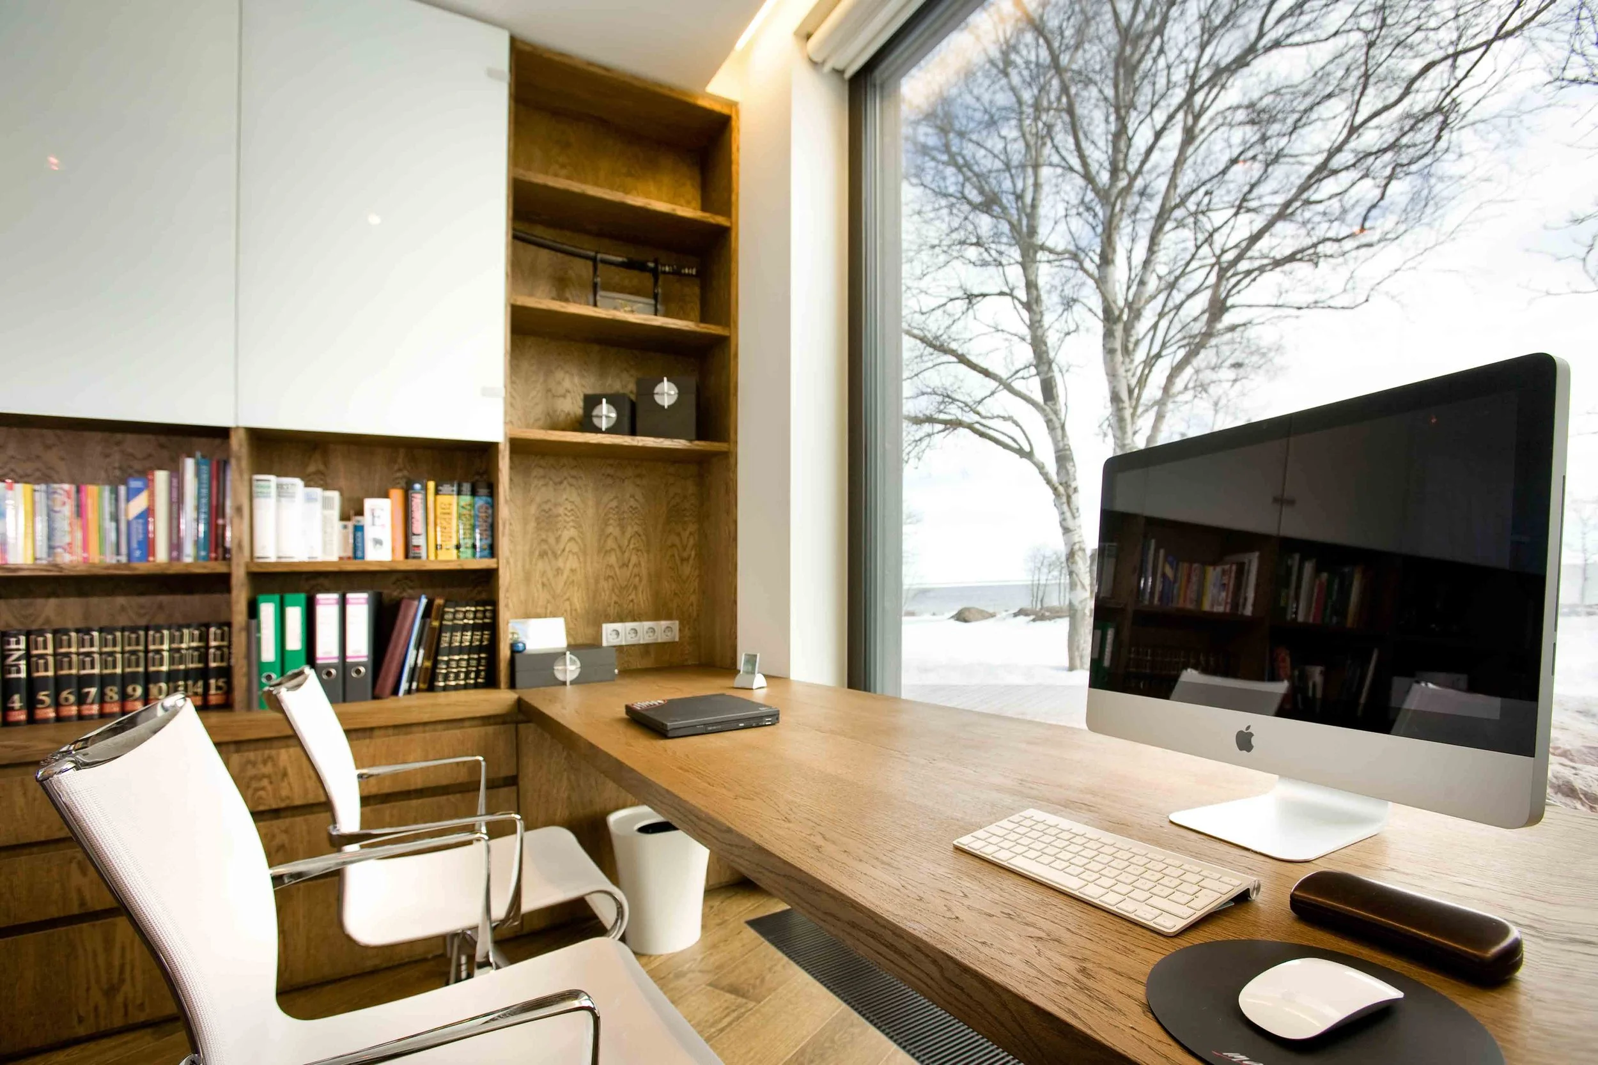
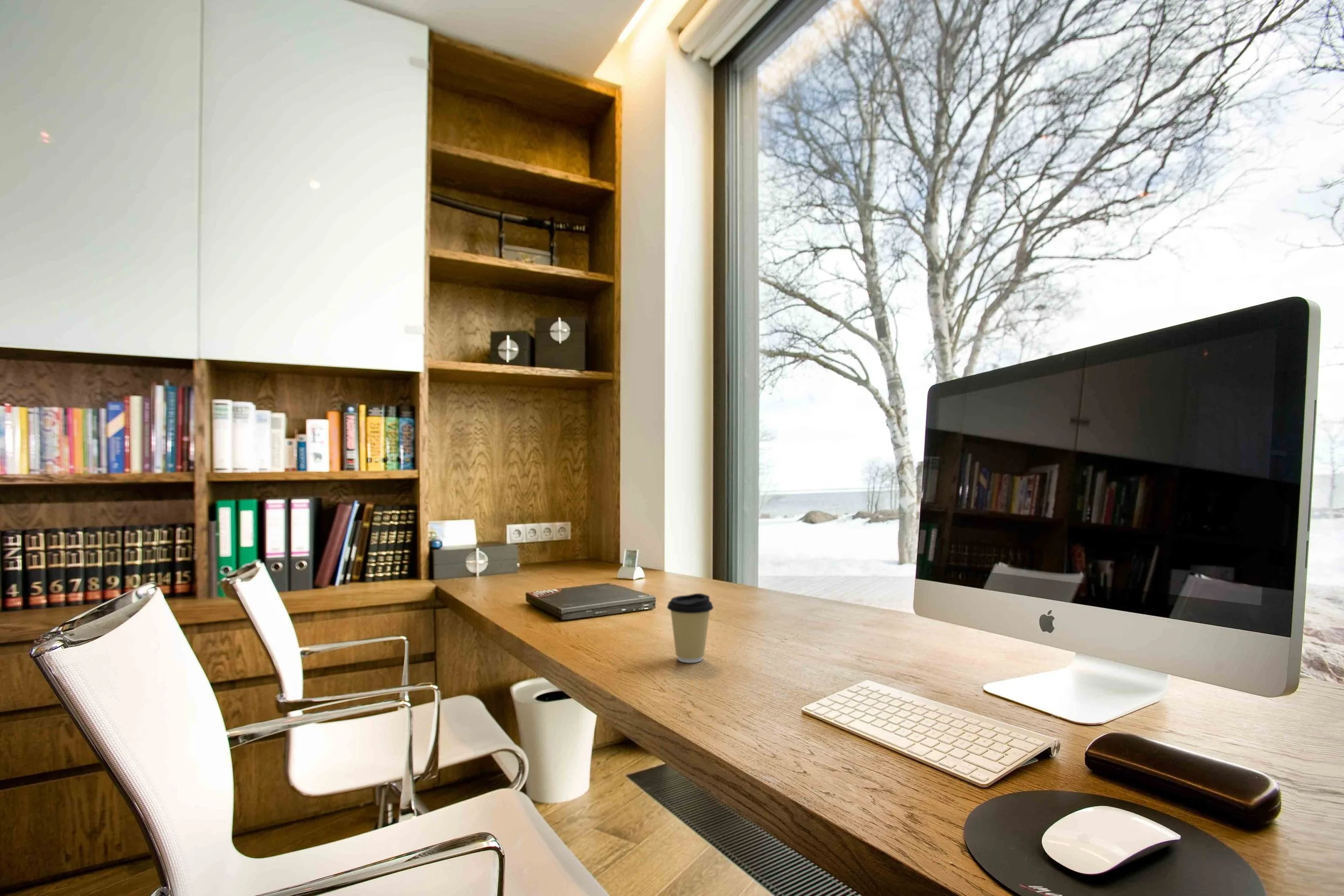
+ coffee cup (690, 627)
